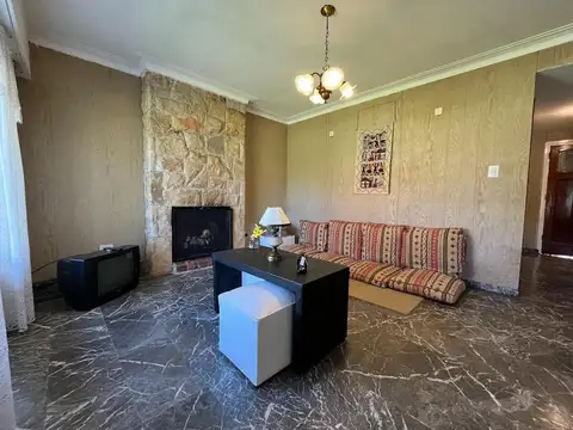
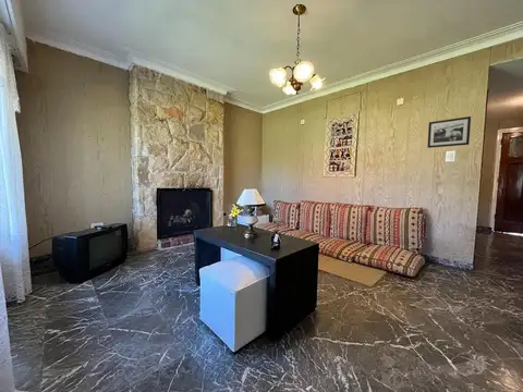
+ picture frame (448, 133)
